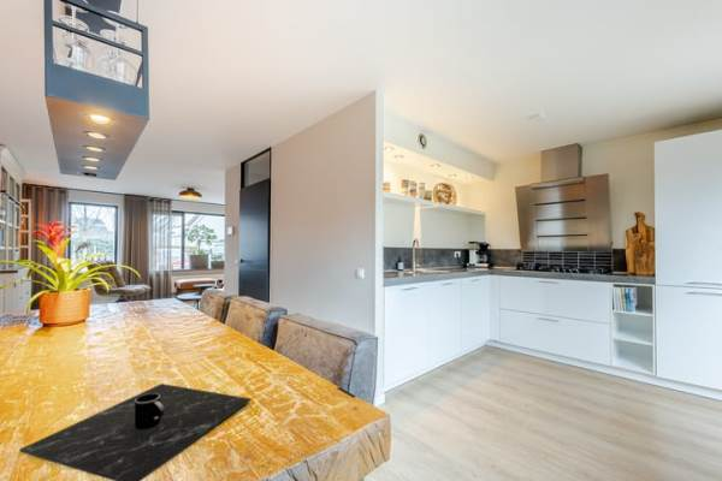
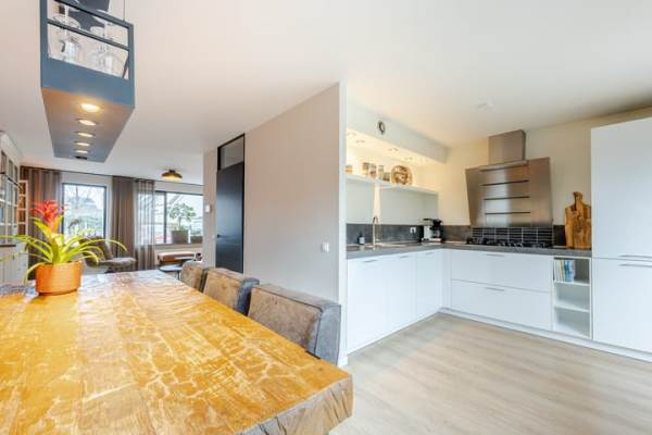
- placemat (150, 408)
